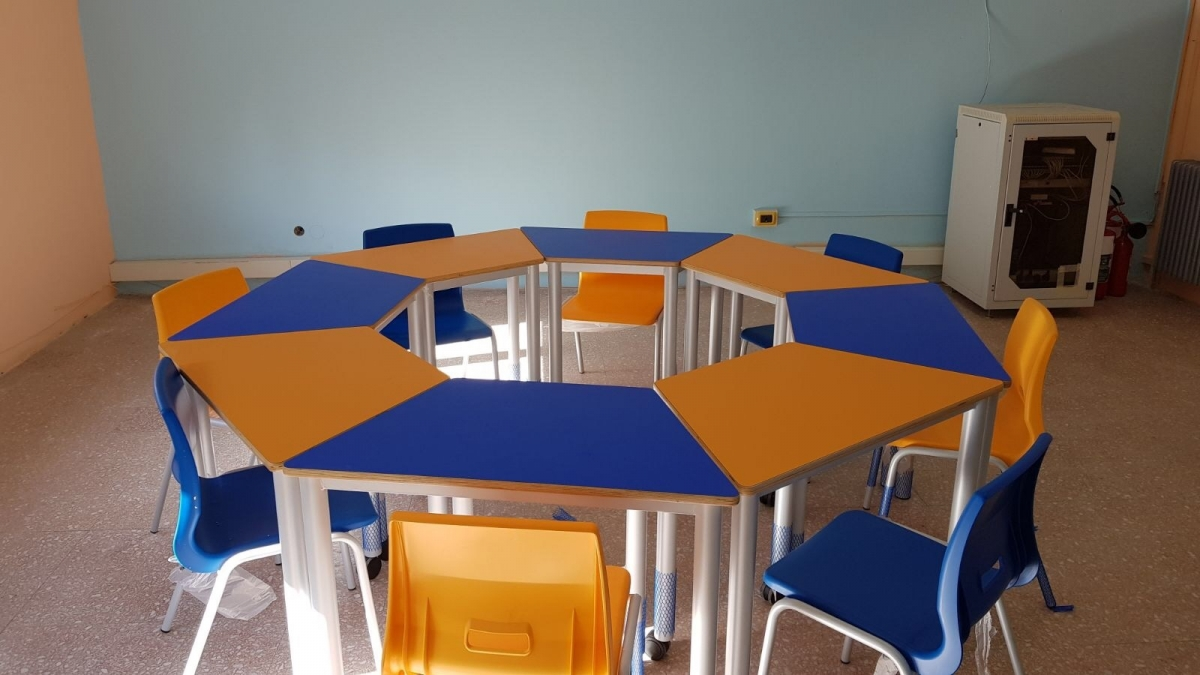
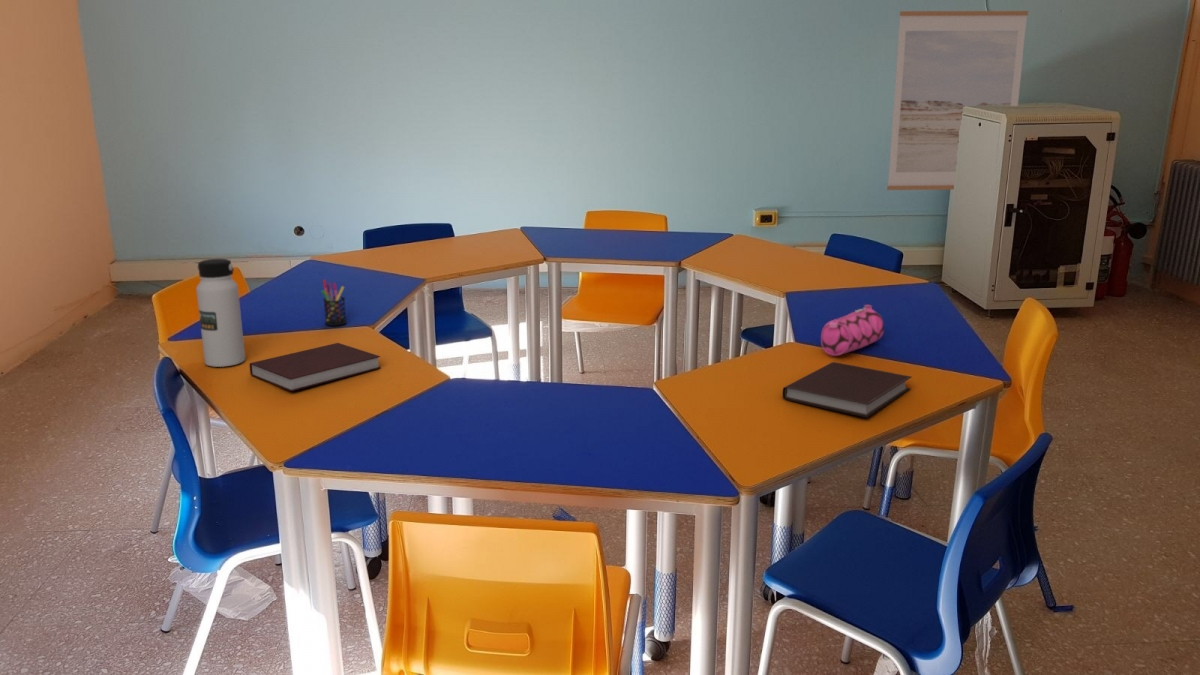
+ water bottle (219, 311)
+ pencil case (851, 330)
+ pen holder (331, 302)
+ notebook (847, 387)
+ notebook (315, 365)
+ wall art (956, 102)
